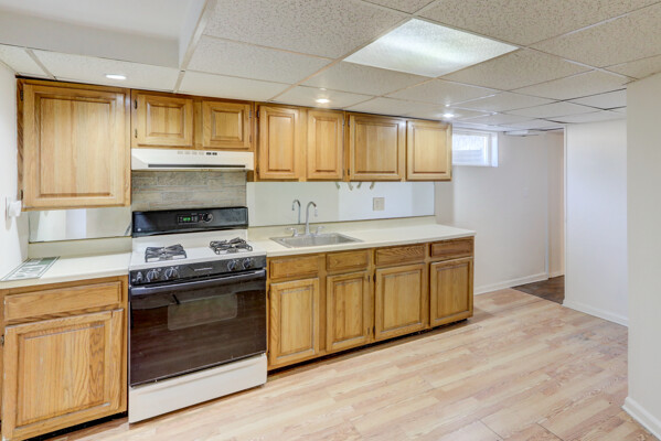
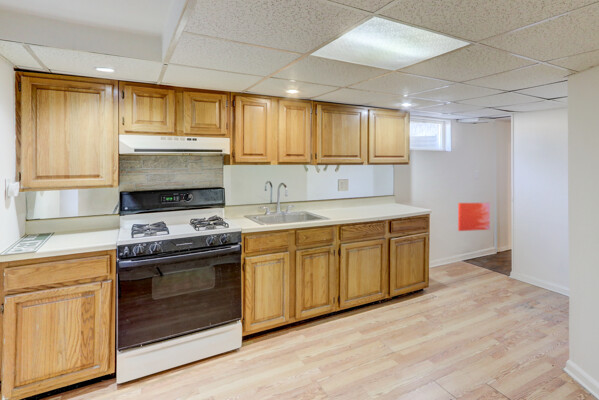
+ wall art (474, 216)
